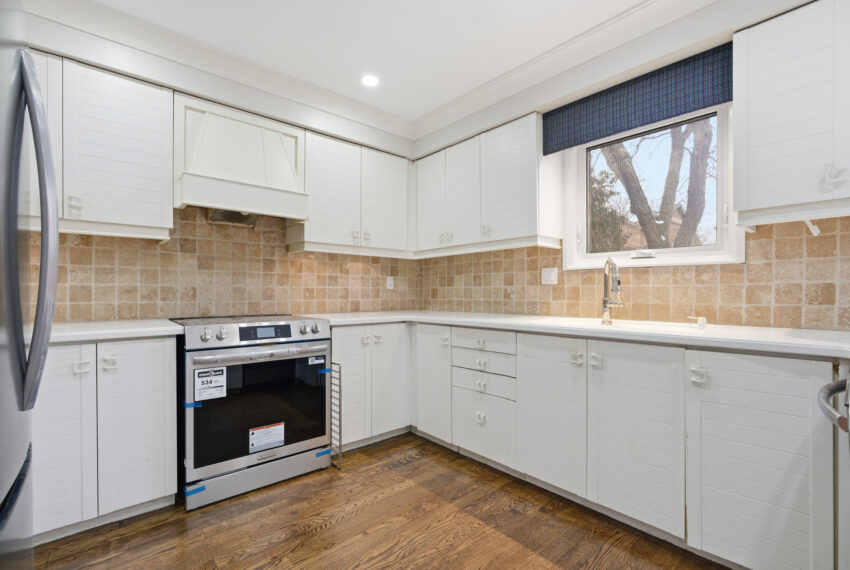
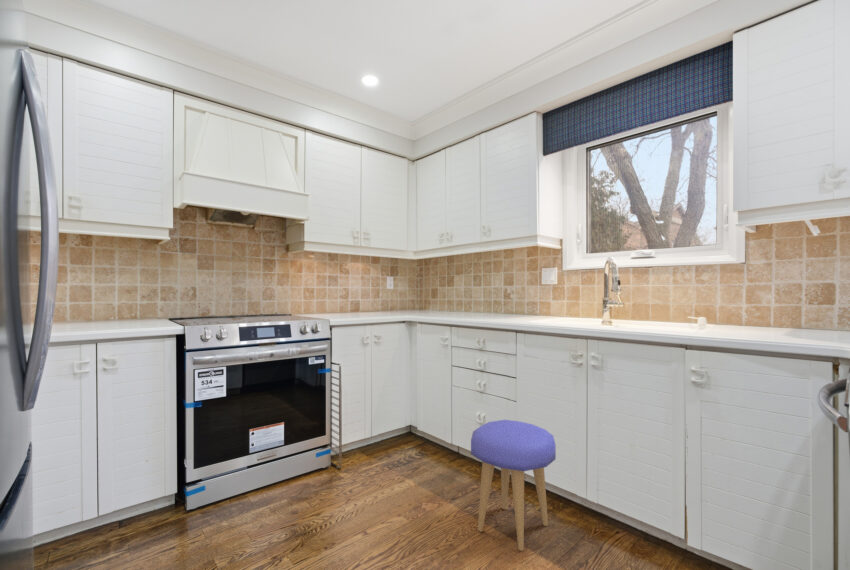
+ stool (512, 479)
